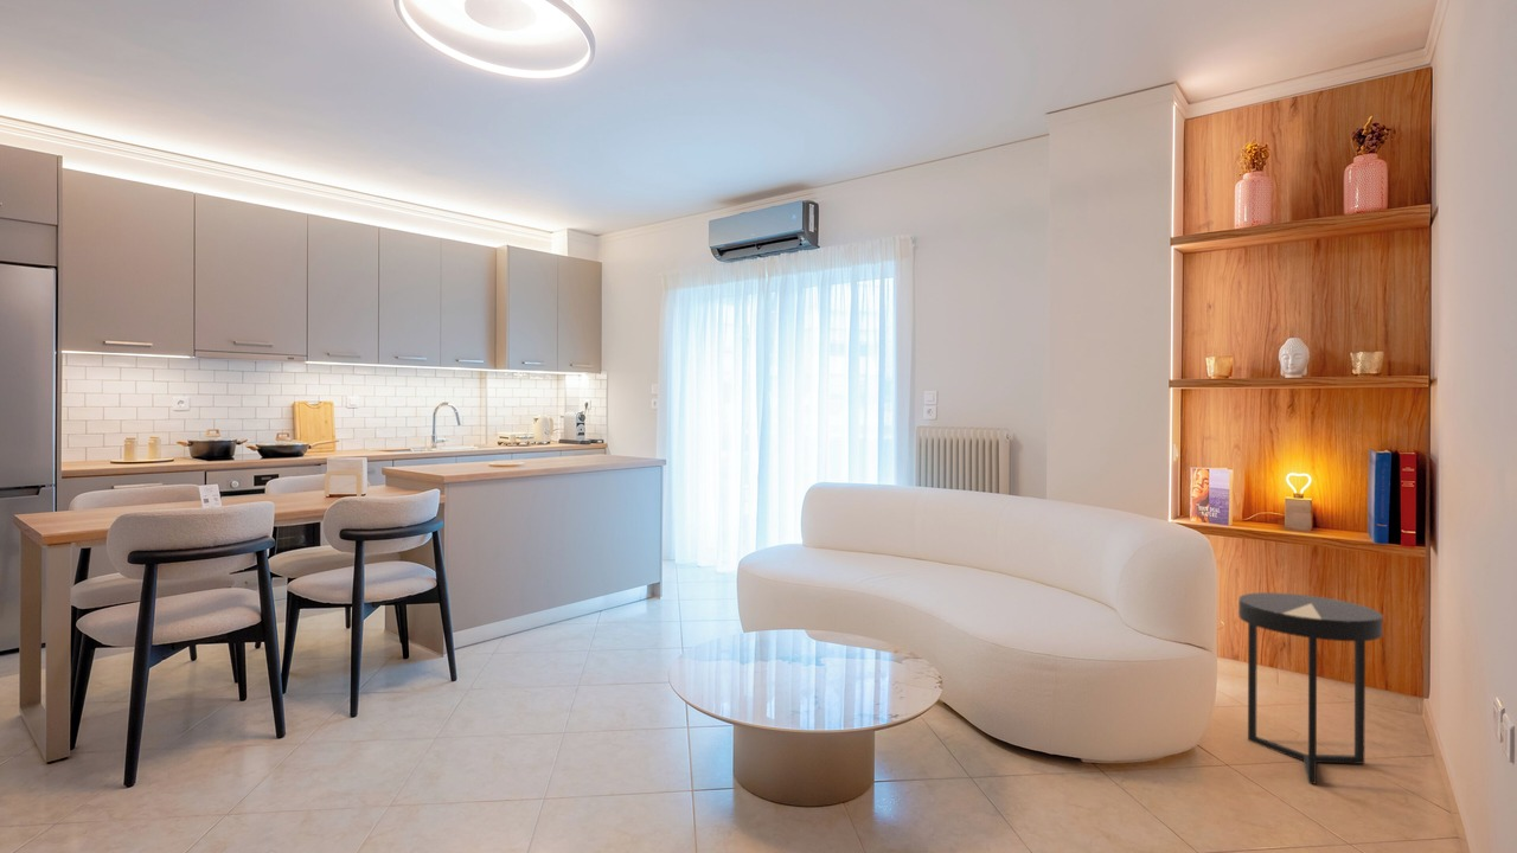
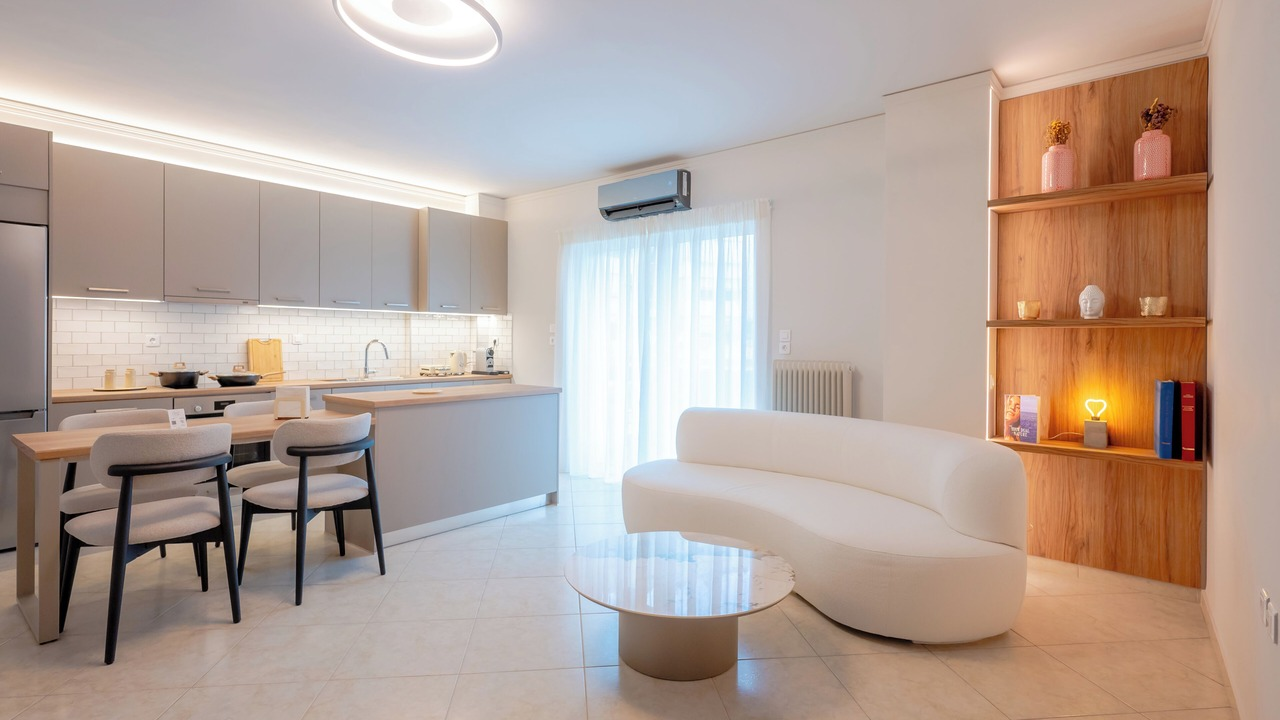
- side table (1308, 682)
